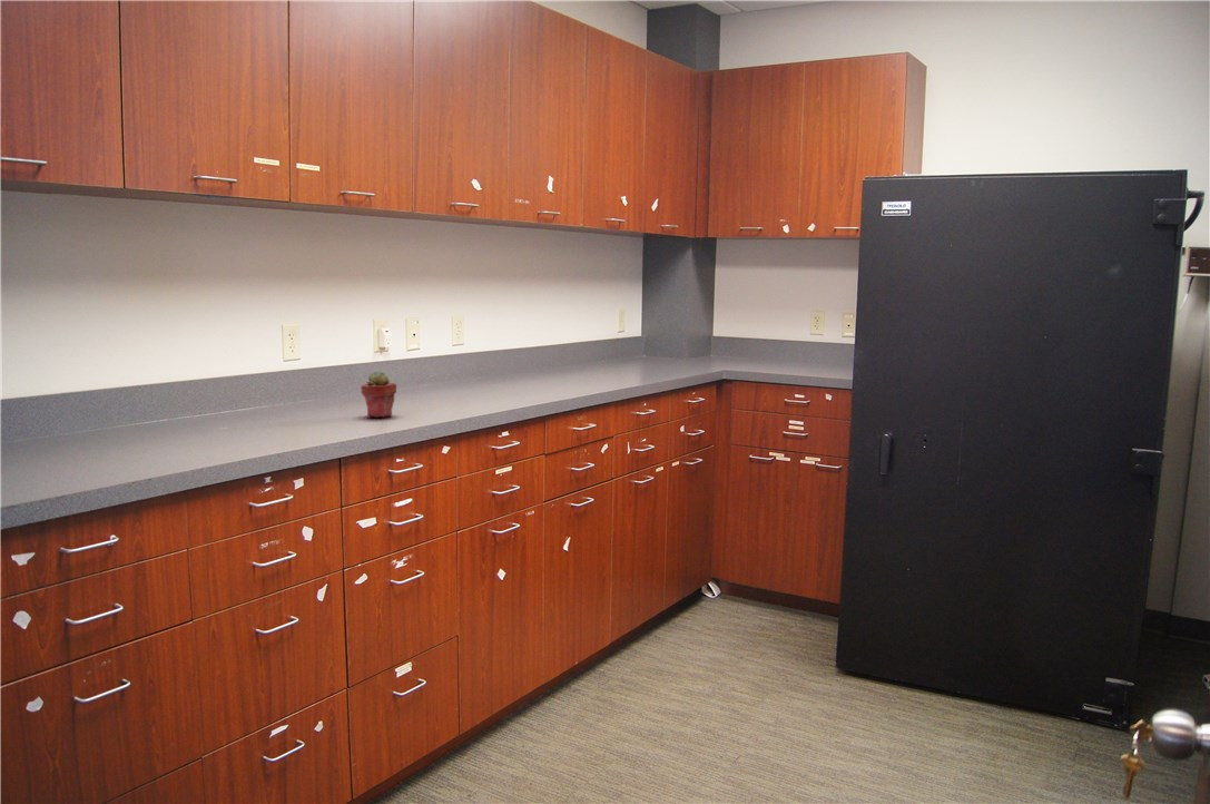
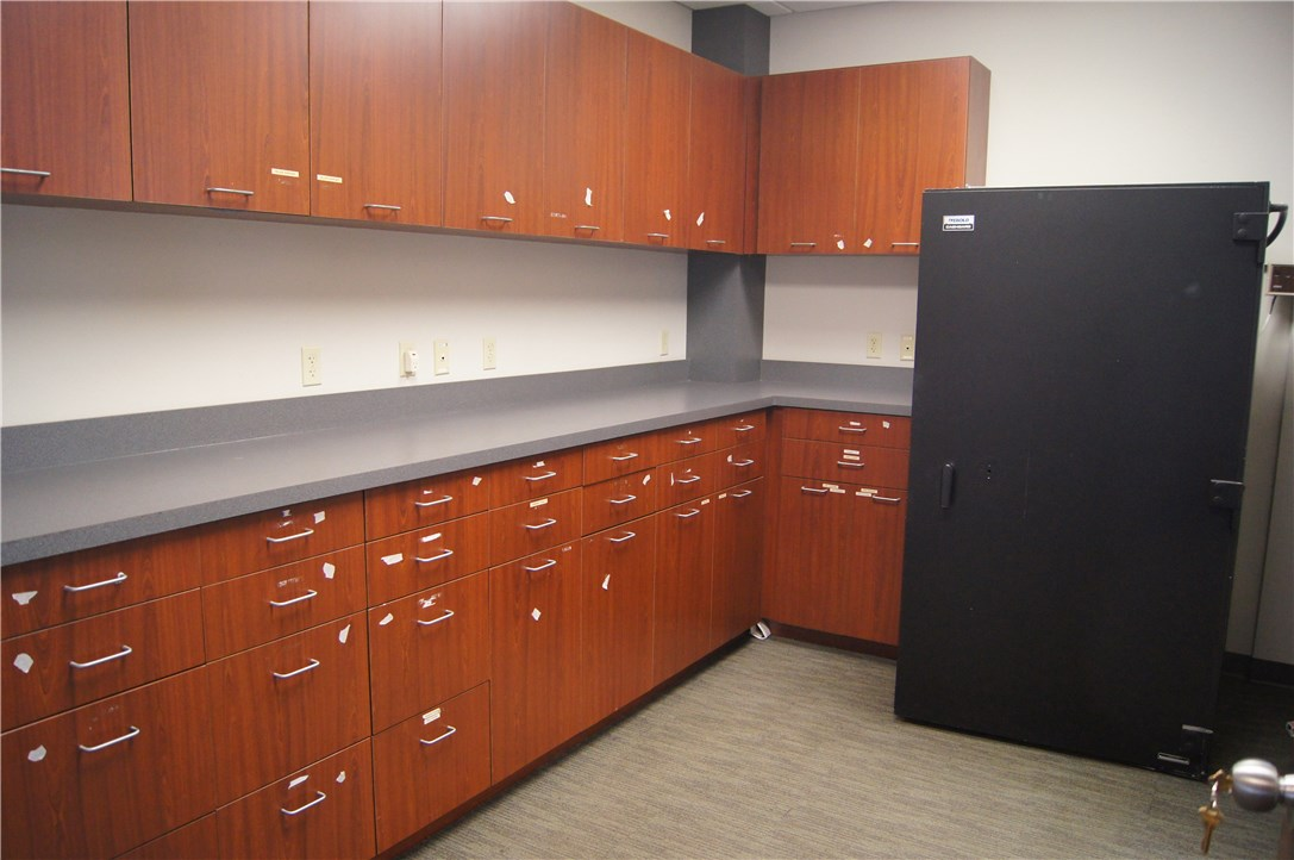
- potted succulent (378, 393)
